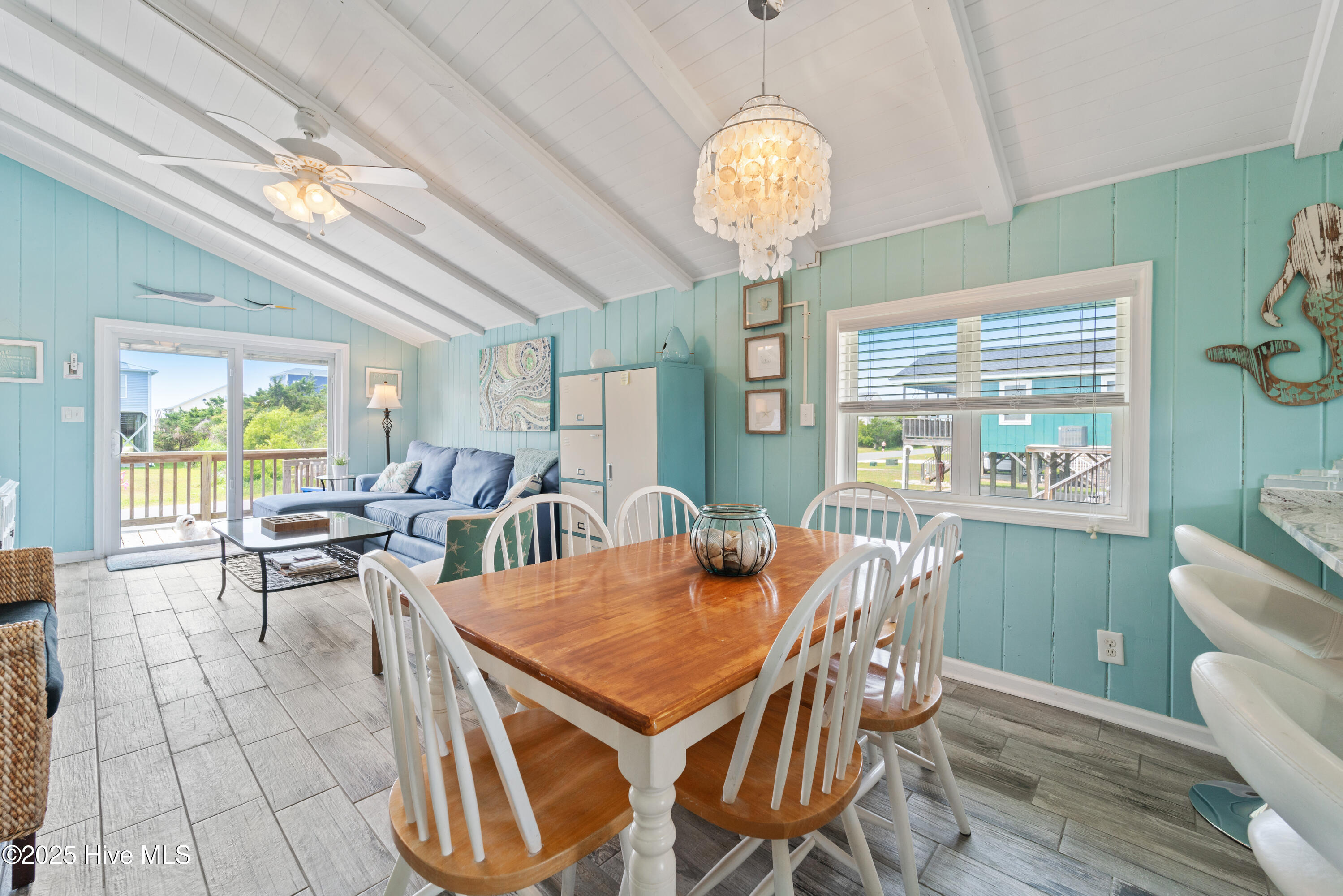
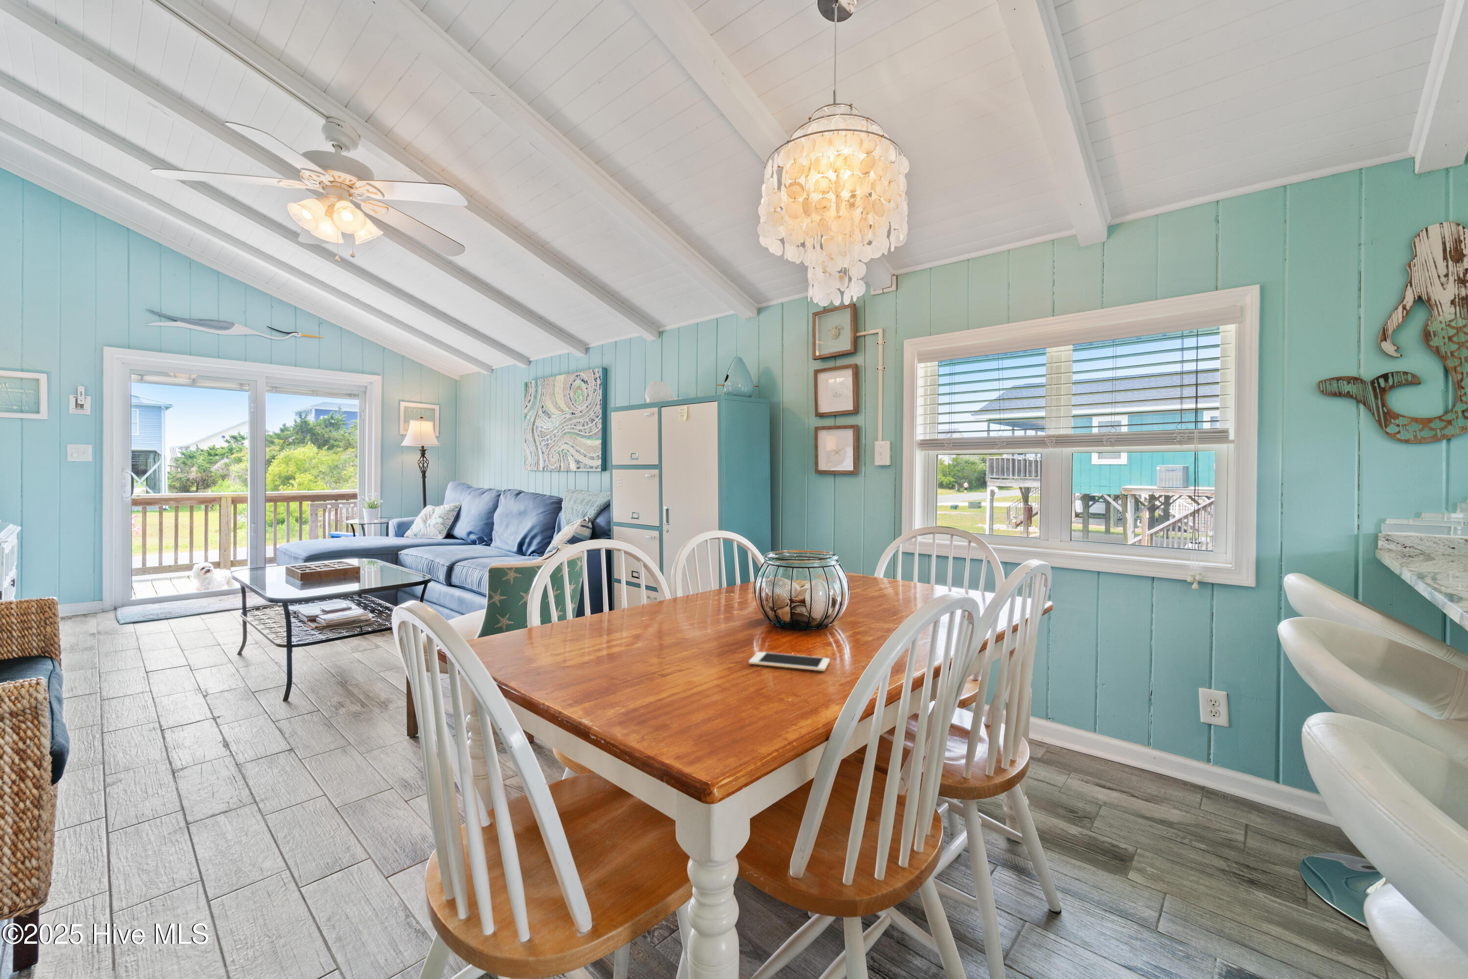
+ cell phone (789, 661)
